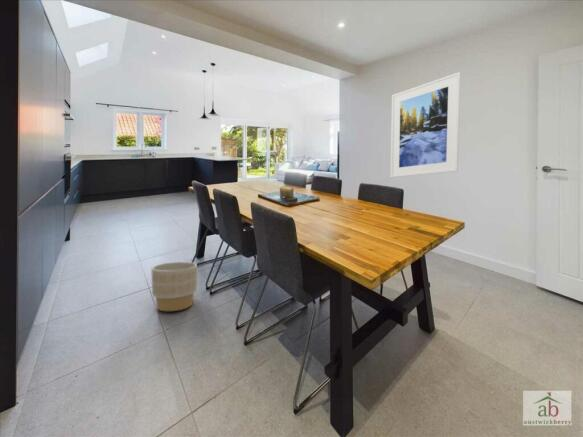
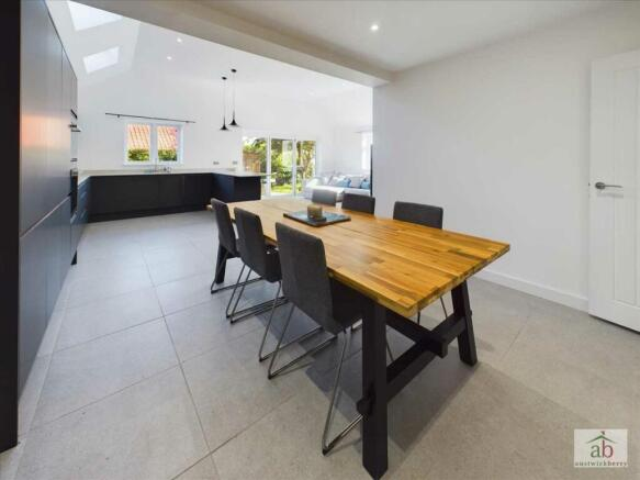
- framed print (422, 130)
- planter (175, 285)
